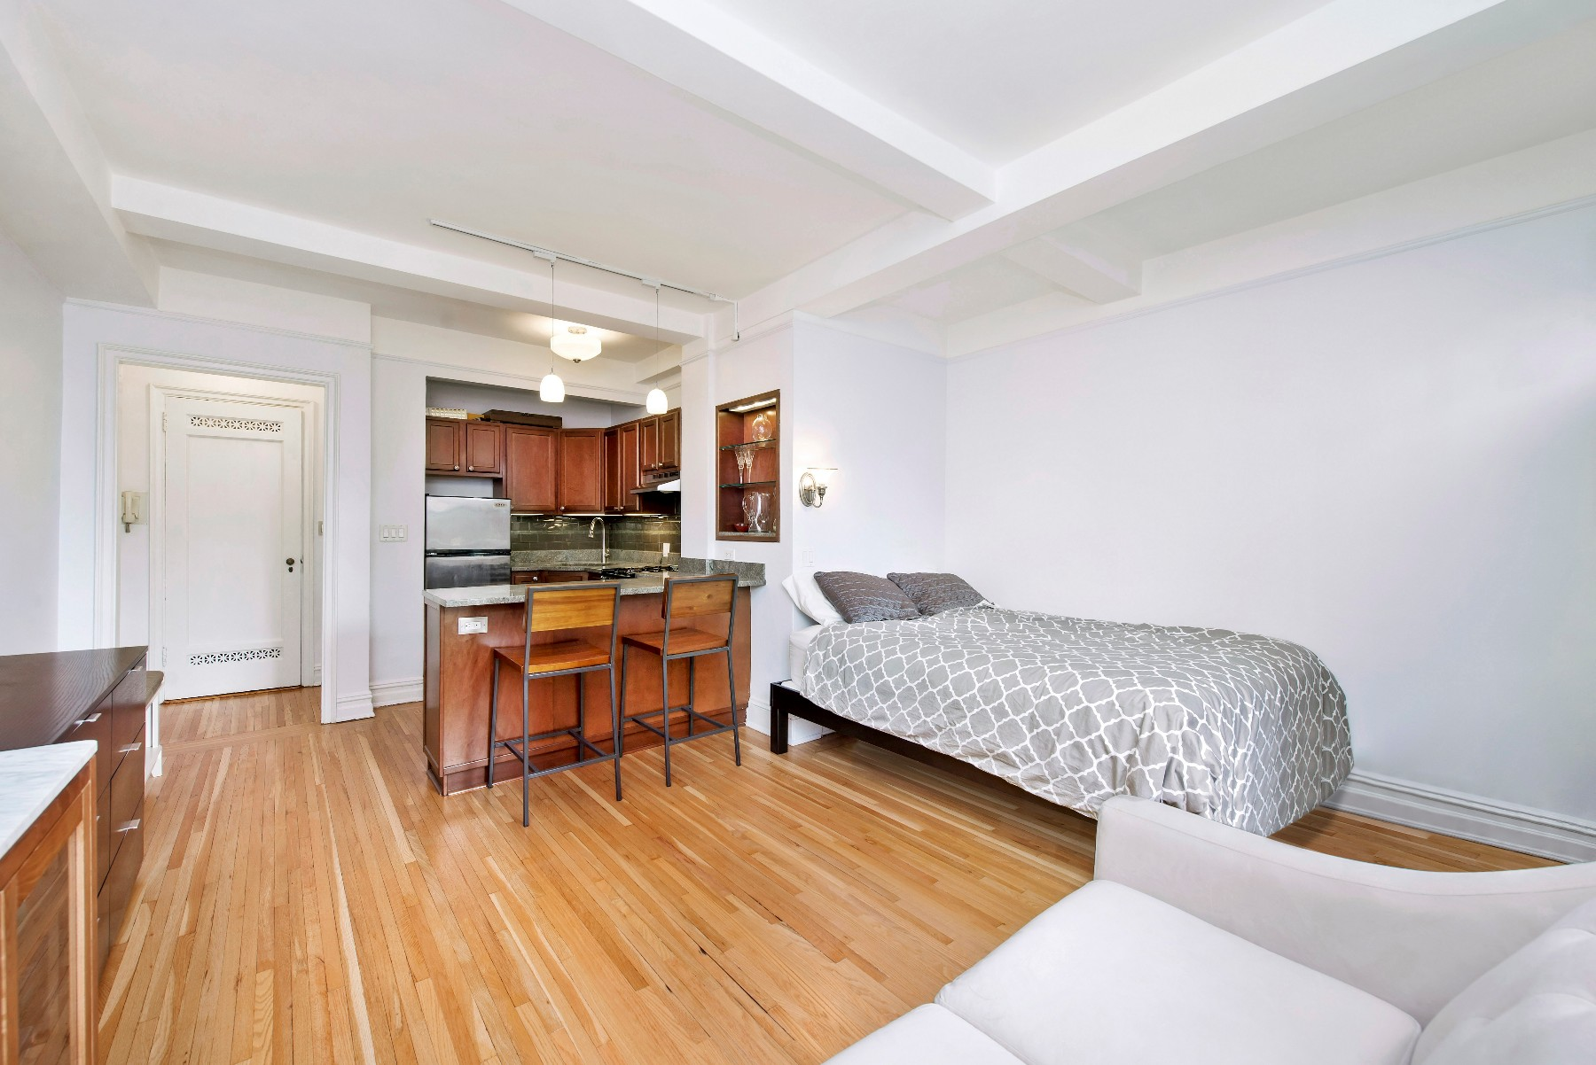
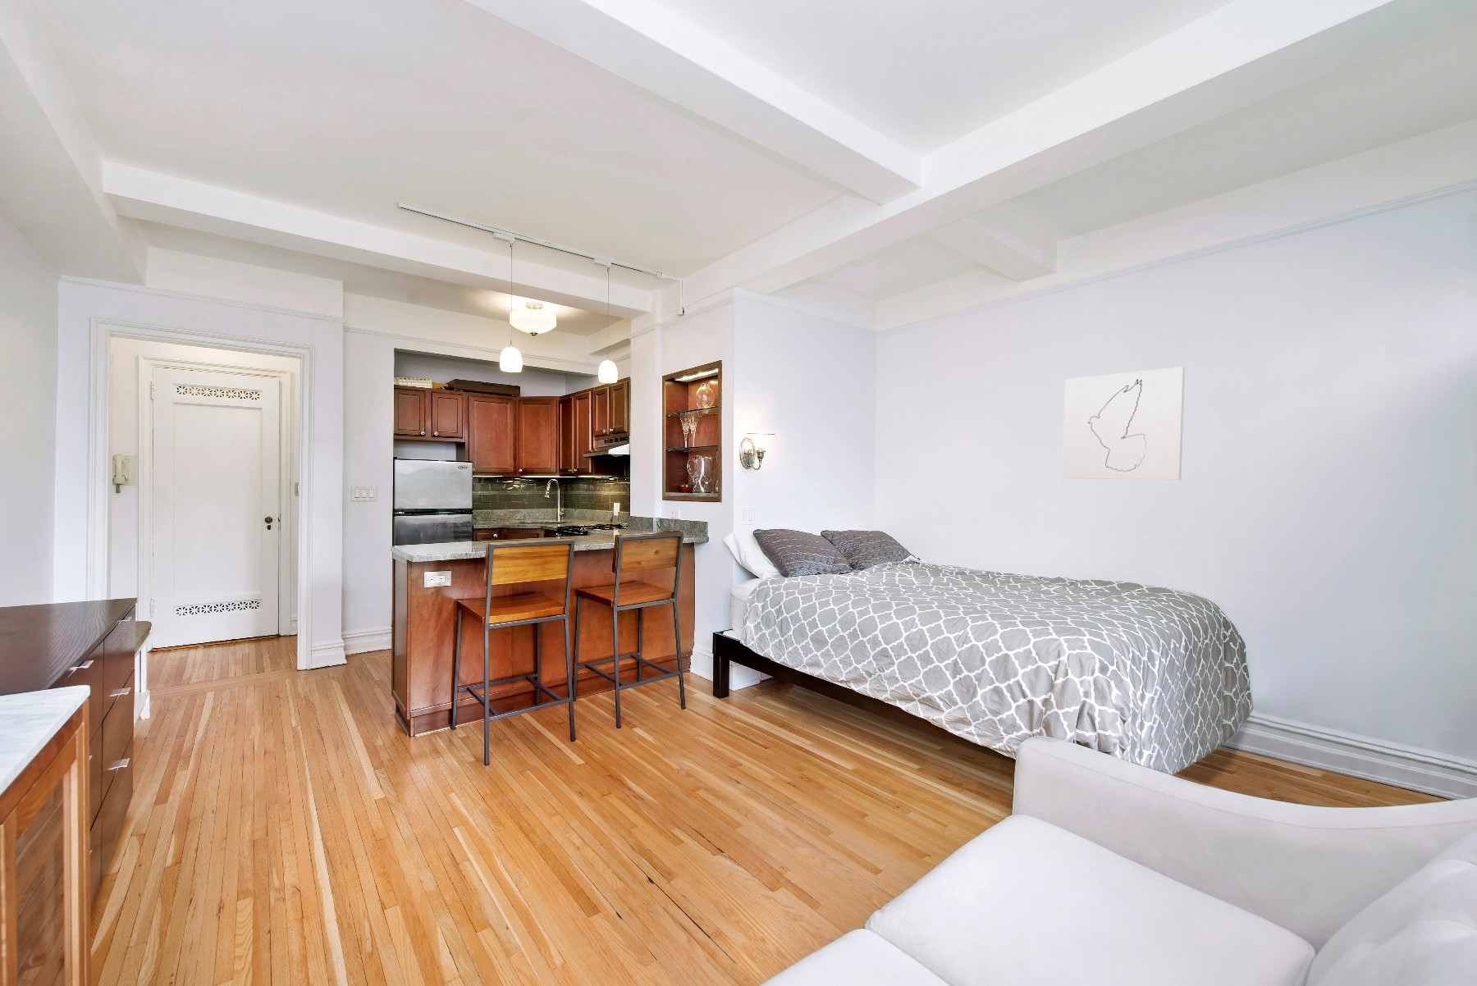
+ wall art (1119, 426)
